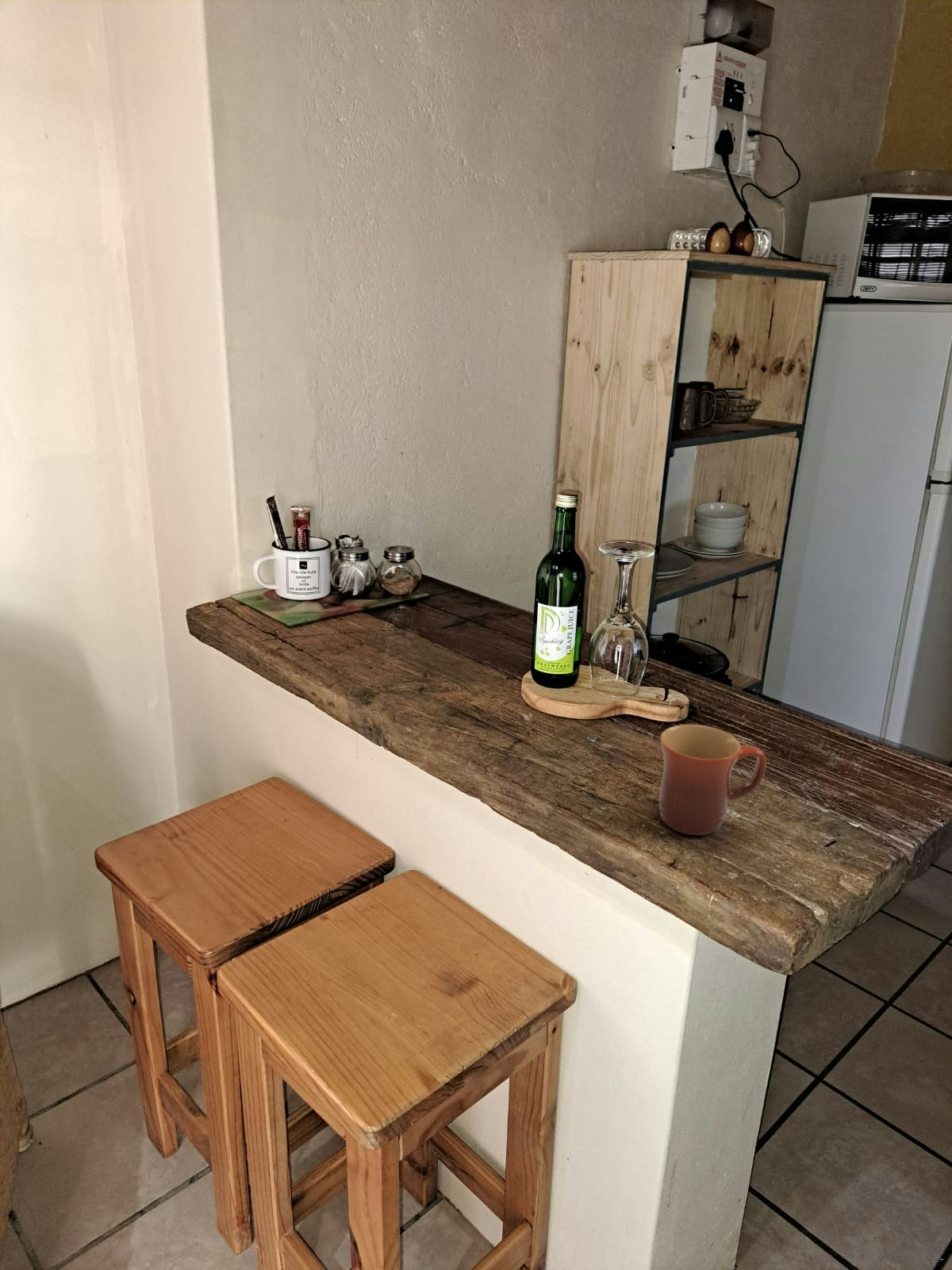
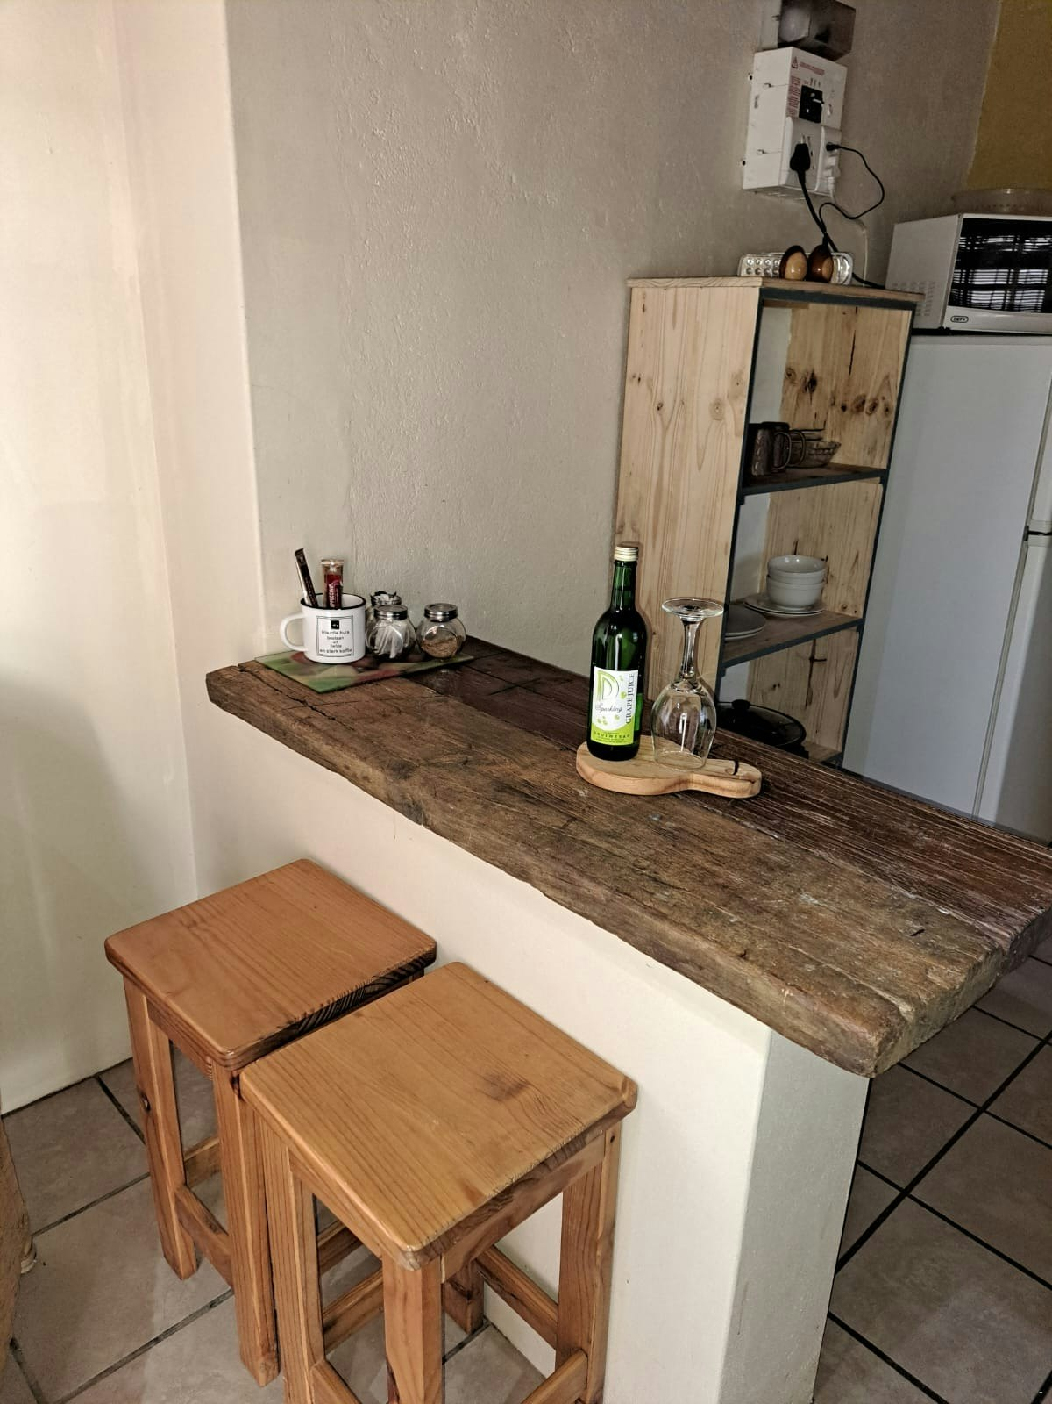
- mug (709, 782)
